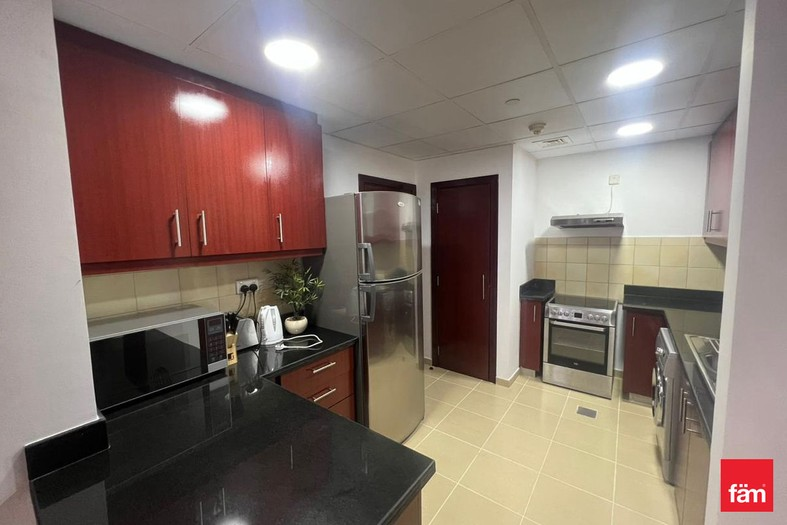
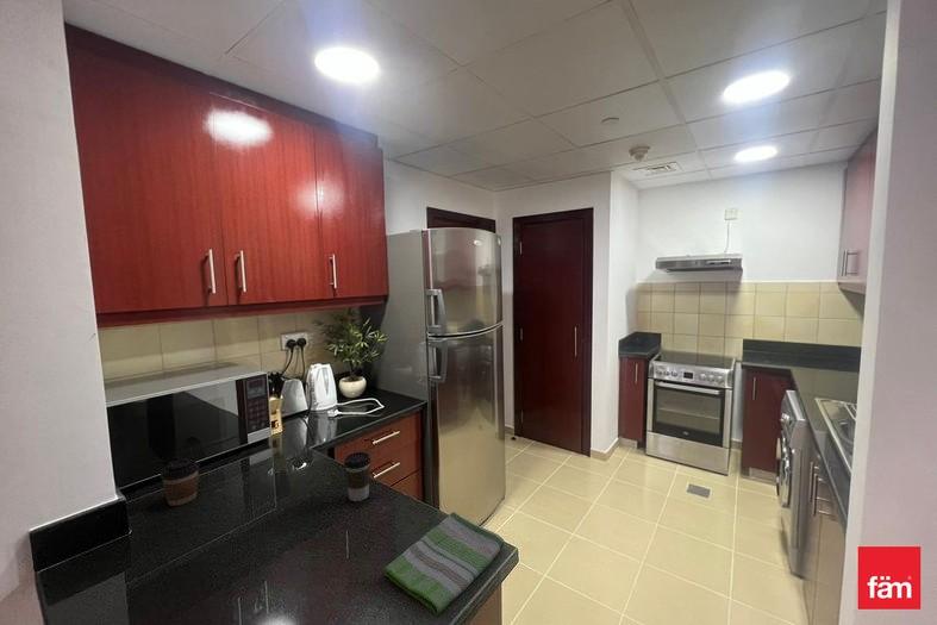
+ coffee cup (357, 476)
+ dish towel (446, 554)
+ coffee cup (181, 480)
